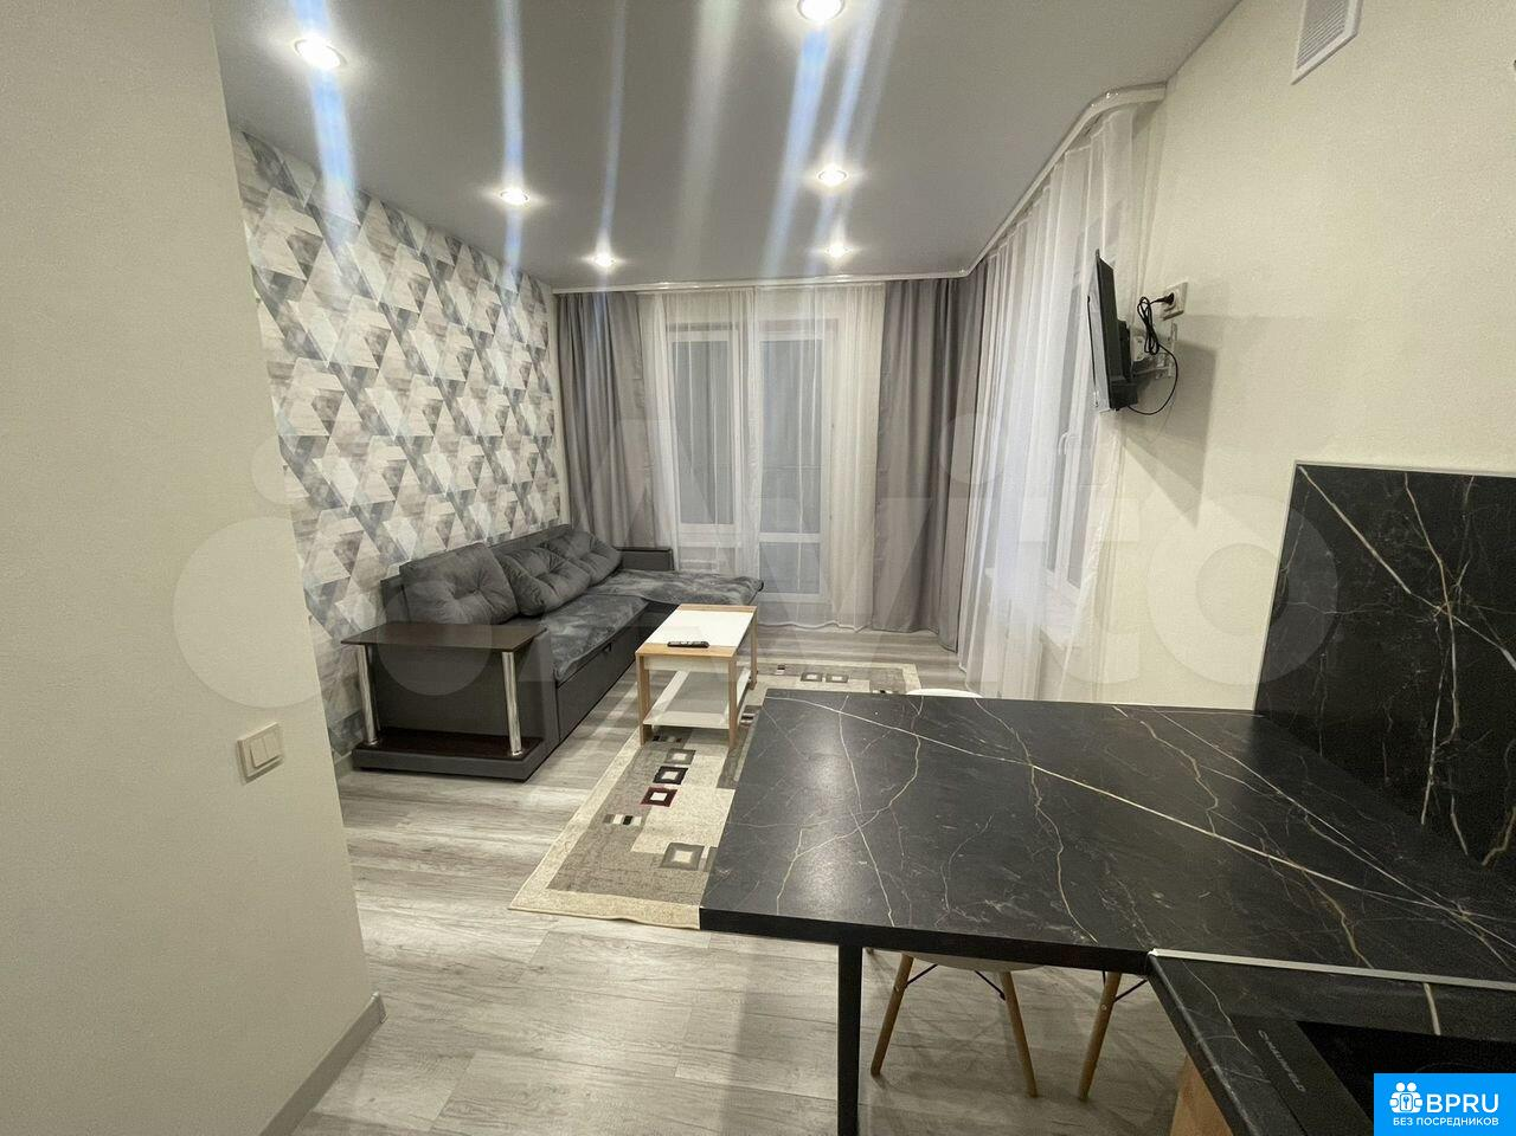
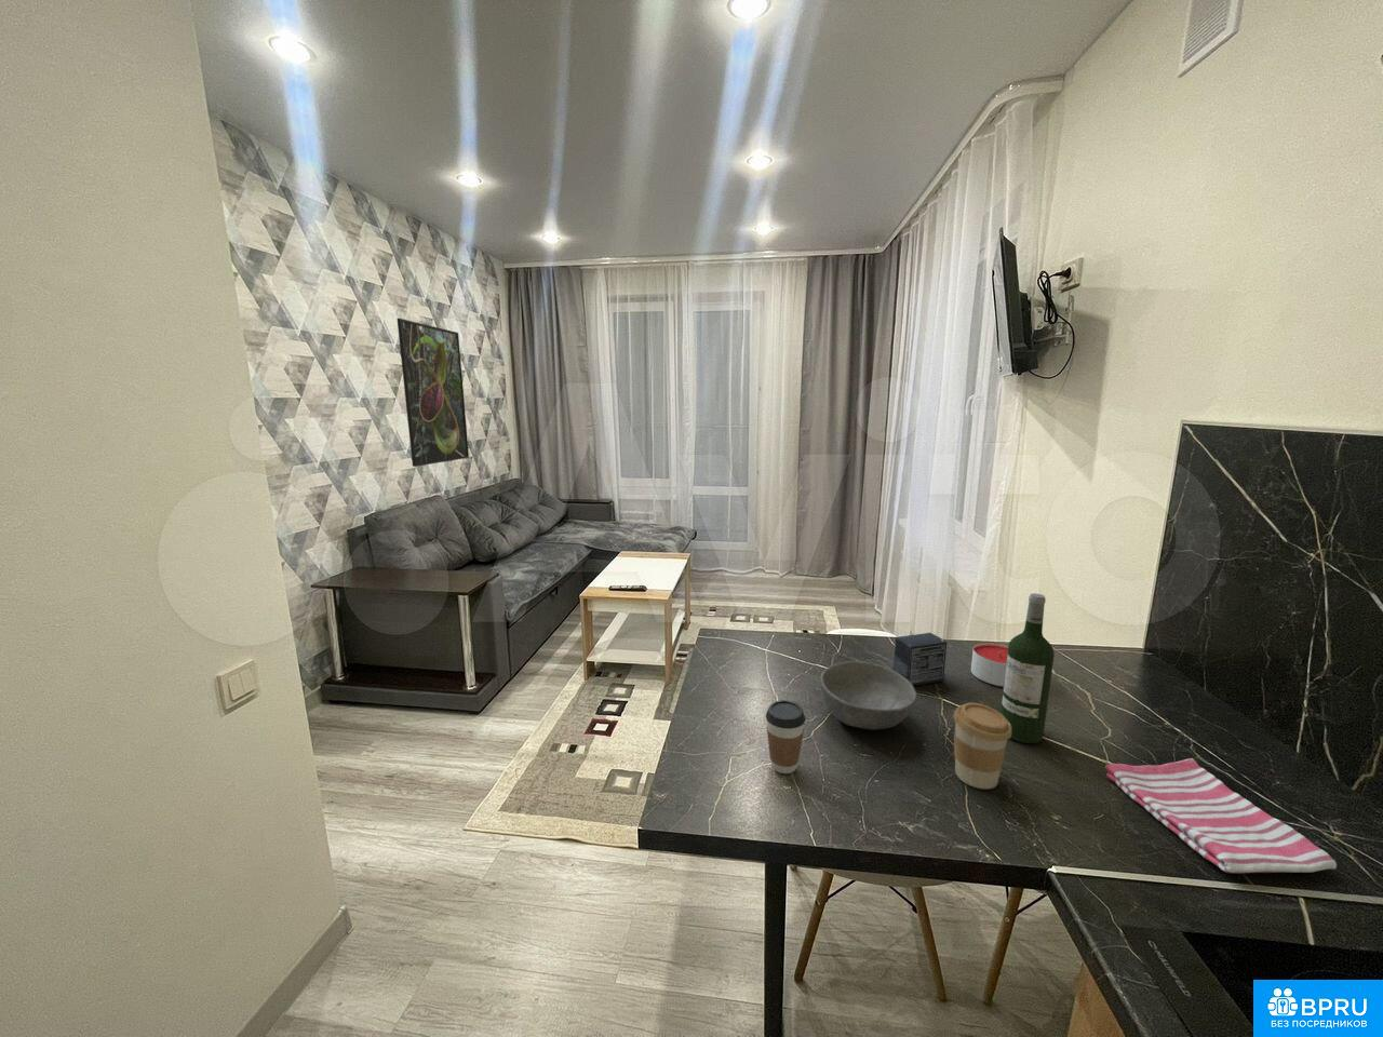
+ candle (999, 663)
+ coffee cup (979, 744)
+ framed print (437, 395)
+ coffee cup (784, 737)
+ small box (919, 658)
+ wine bottle (1029, 666)
+ bowl (866, 700)
+ dish towel (1207, 809)
